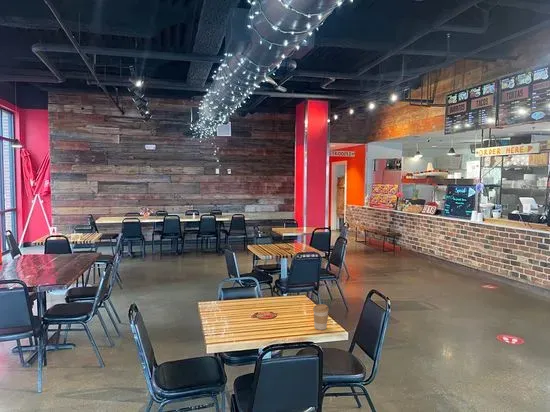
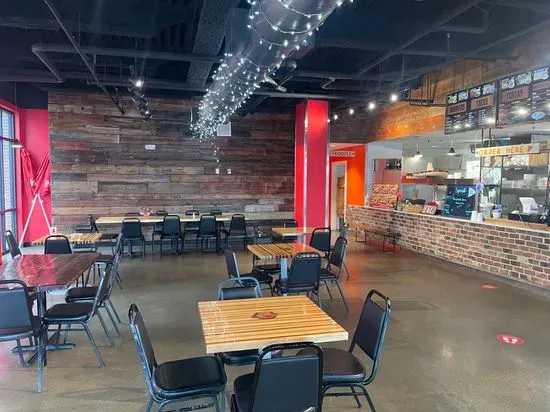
- coffee cup (320, 316)
